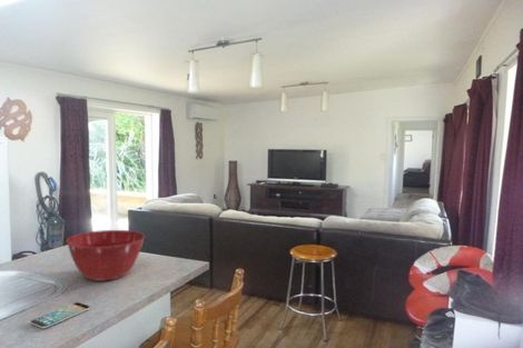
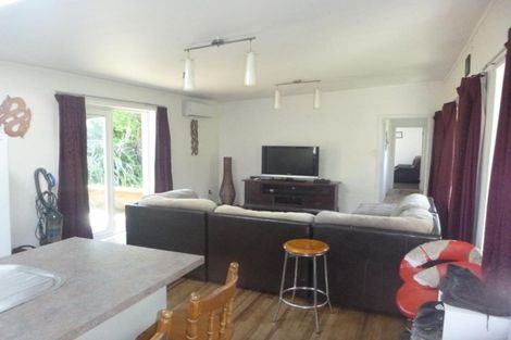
- smartphone (61, 314)
- mixing bowl (107, 256)
